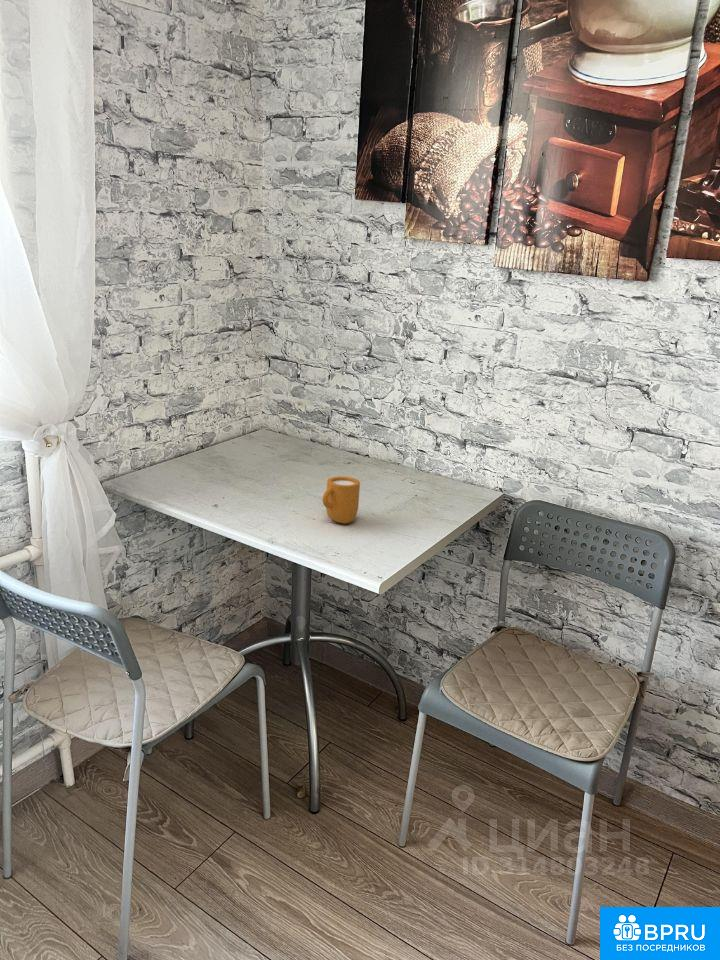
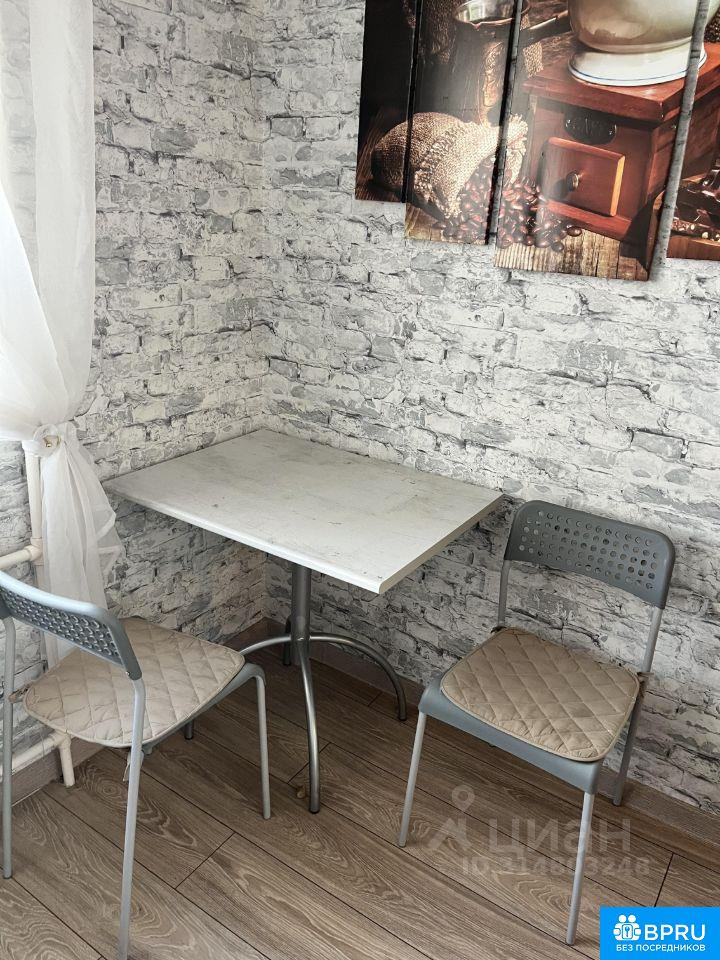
- mug (338, 502)
